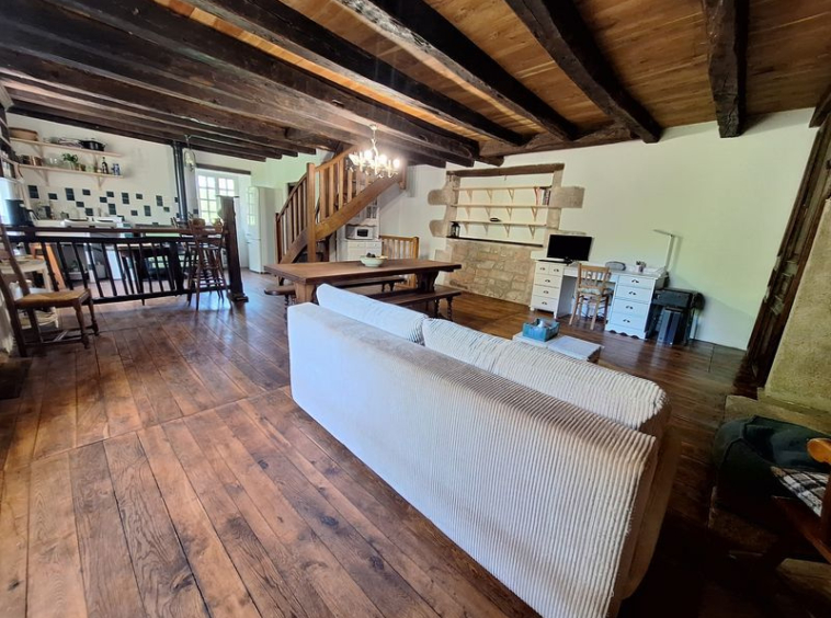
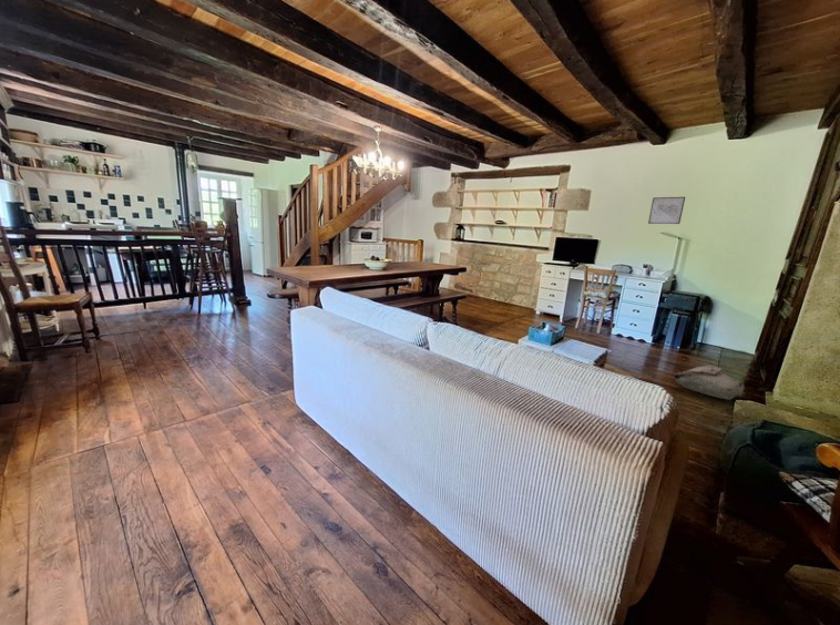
+ wall art (666, 211)
+ bag (710, 379)
